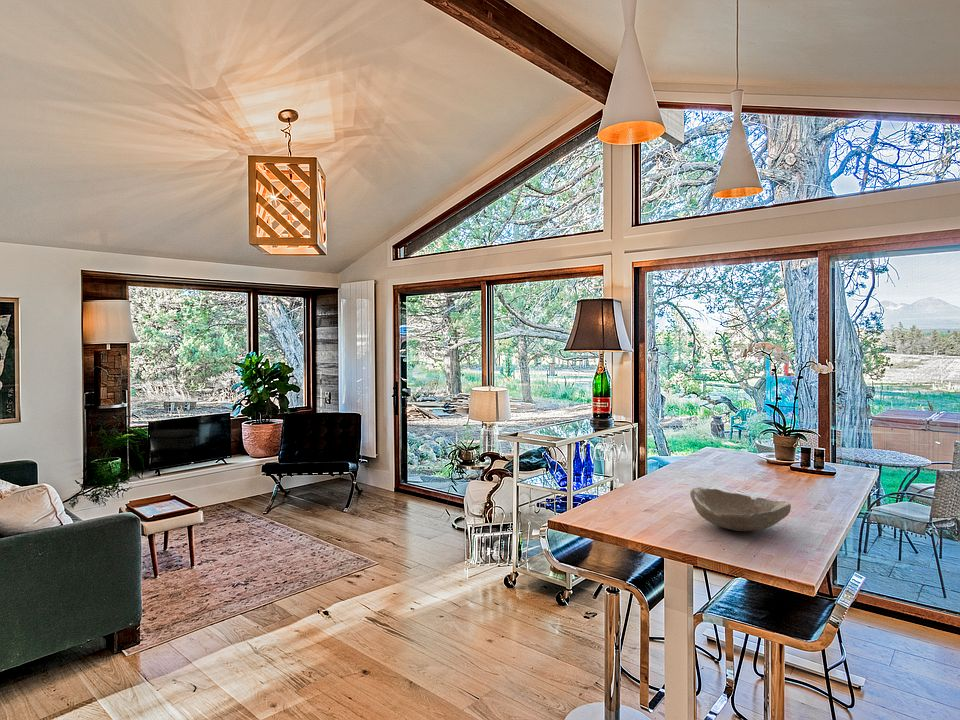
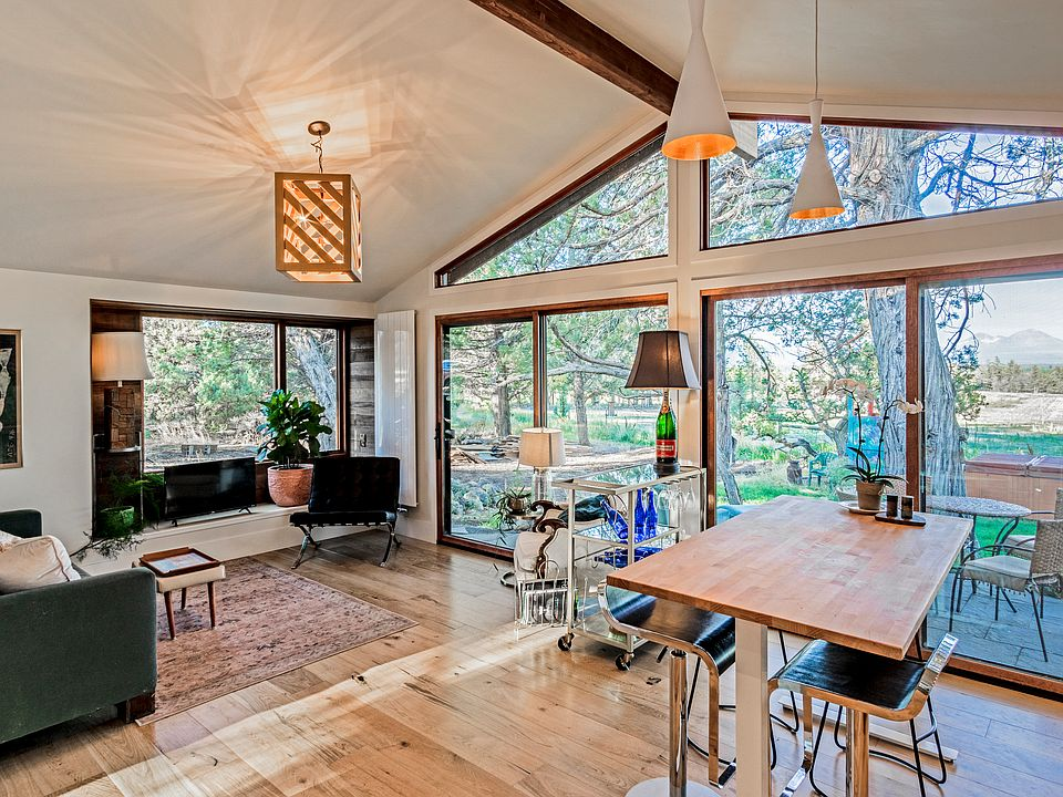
- bowl (739, 510)
